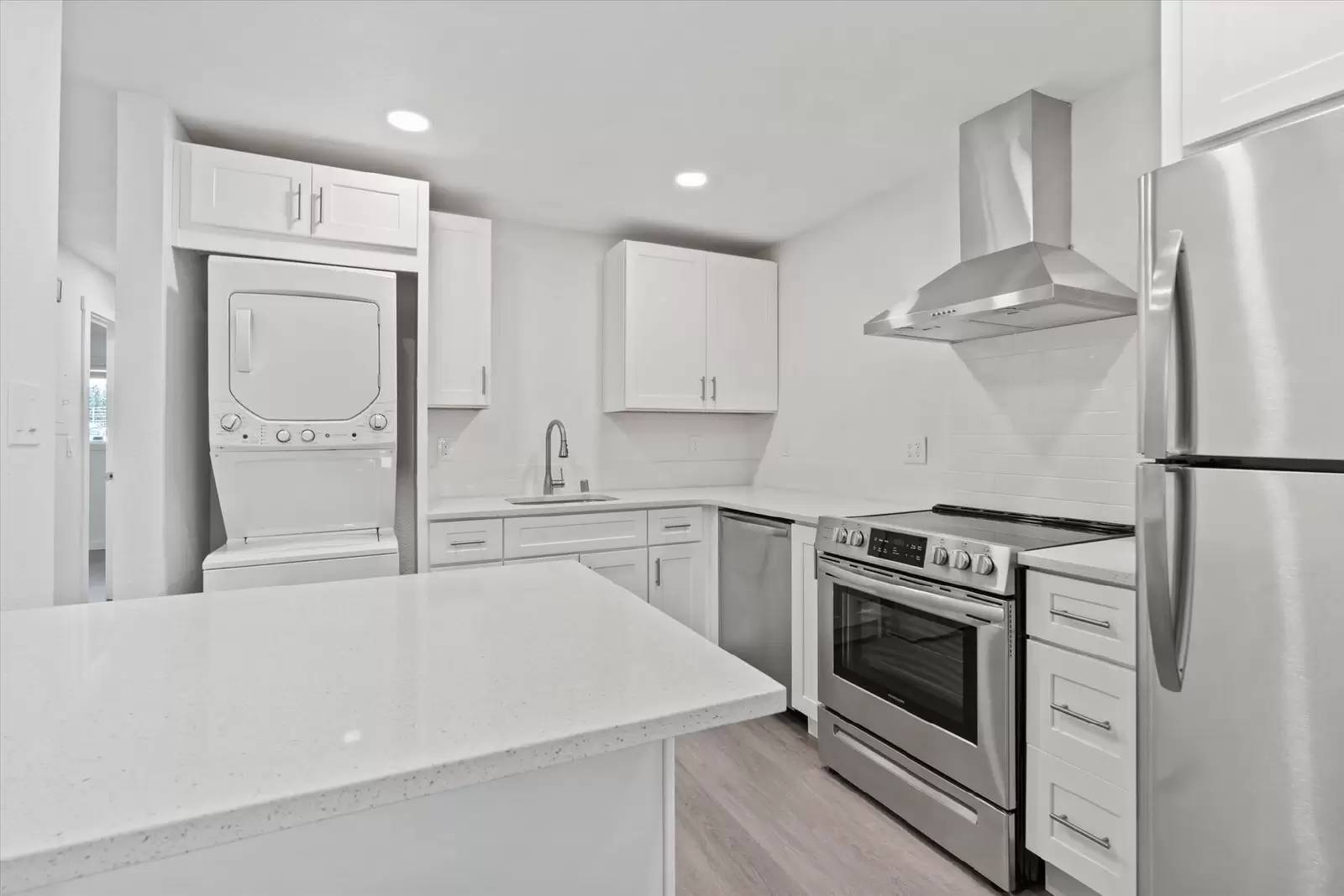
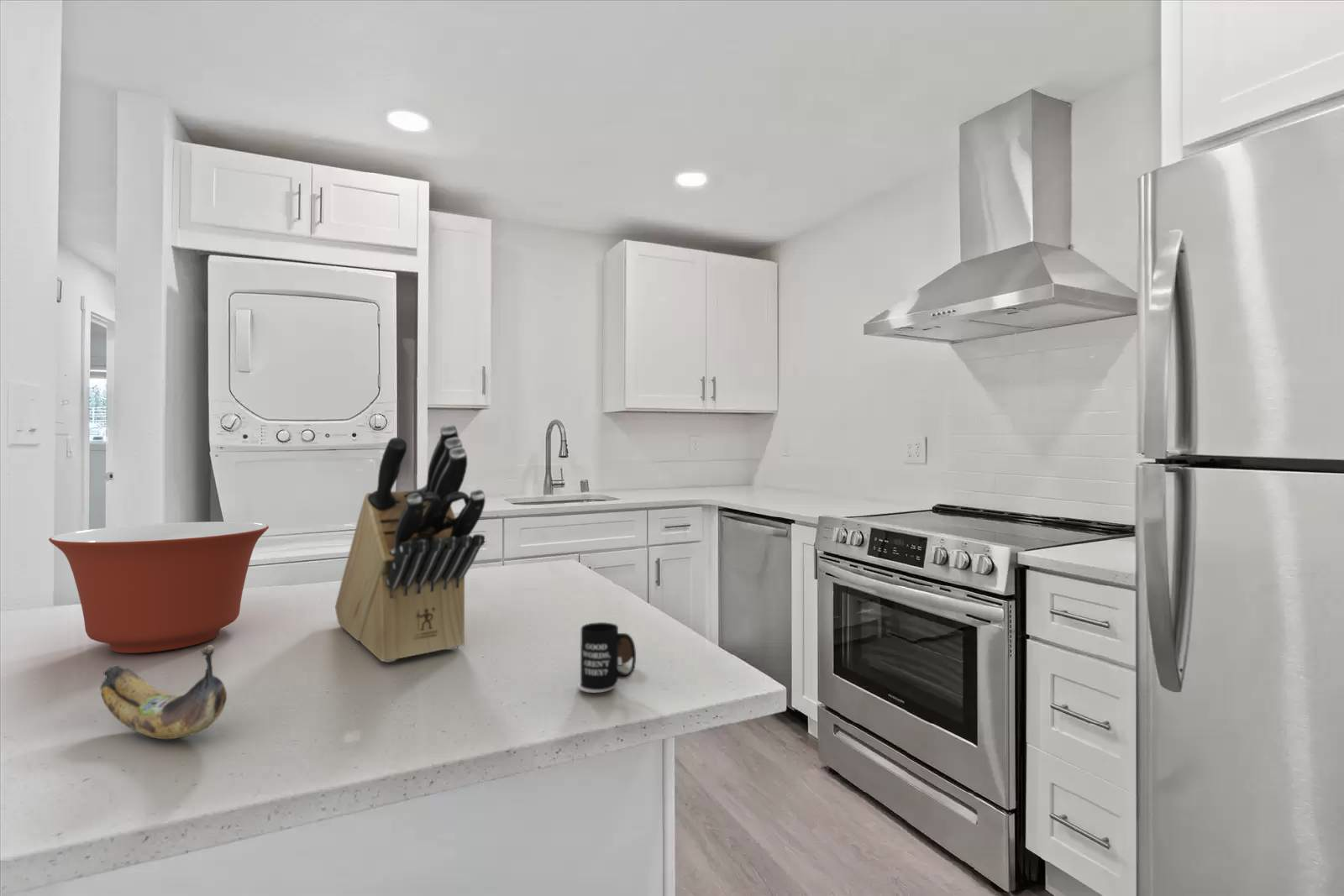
+ knife block (405, 534)
+ mug (616, 649)
+ mixing bowl (167, 585)
+ banana (158, 690)
